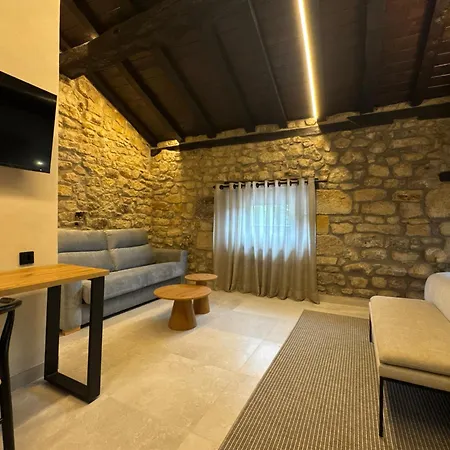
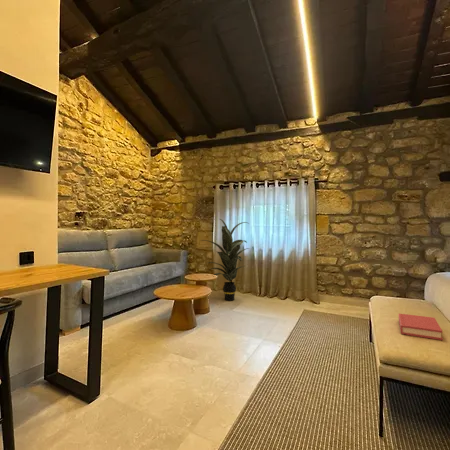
+ indoor plant (227, 258)
+ hardback book (418, 325)
